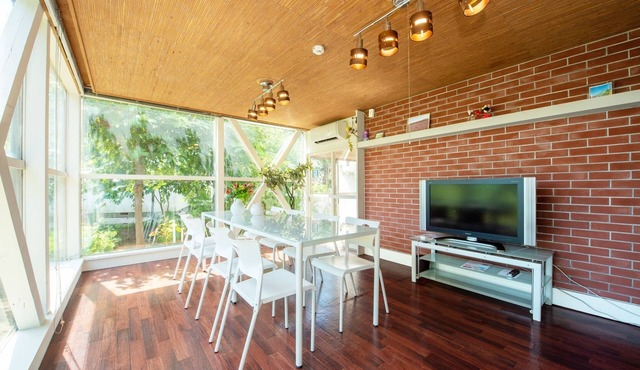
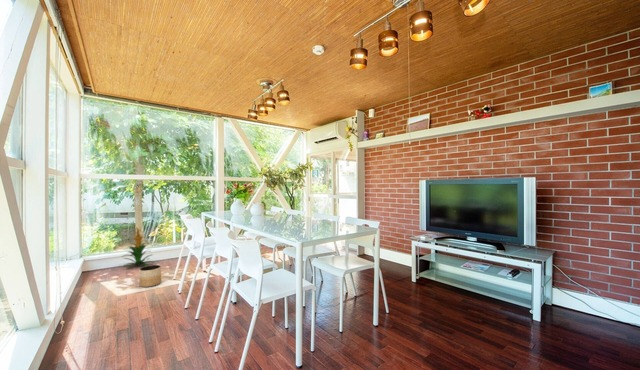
+ planter (150, 275)
+ indoor plant (138, 245)
